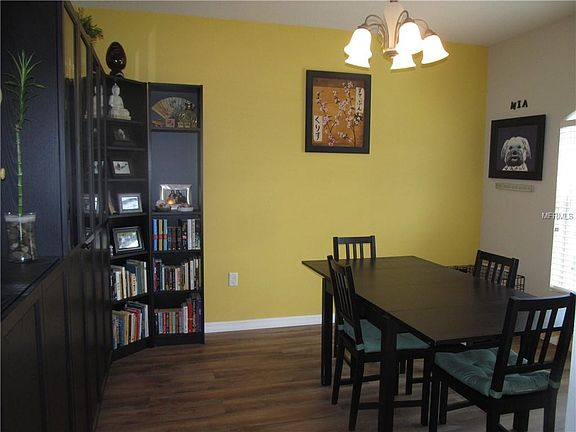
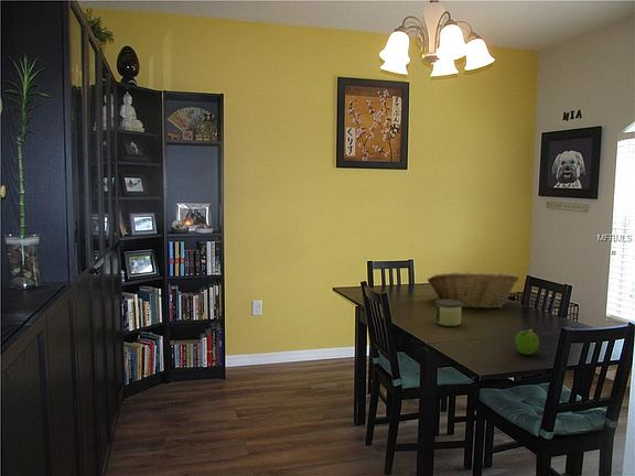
+ candle (448, 313)
+ fruit (527, 340)
+ fruit basket (472, 285)
